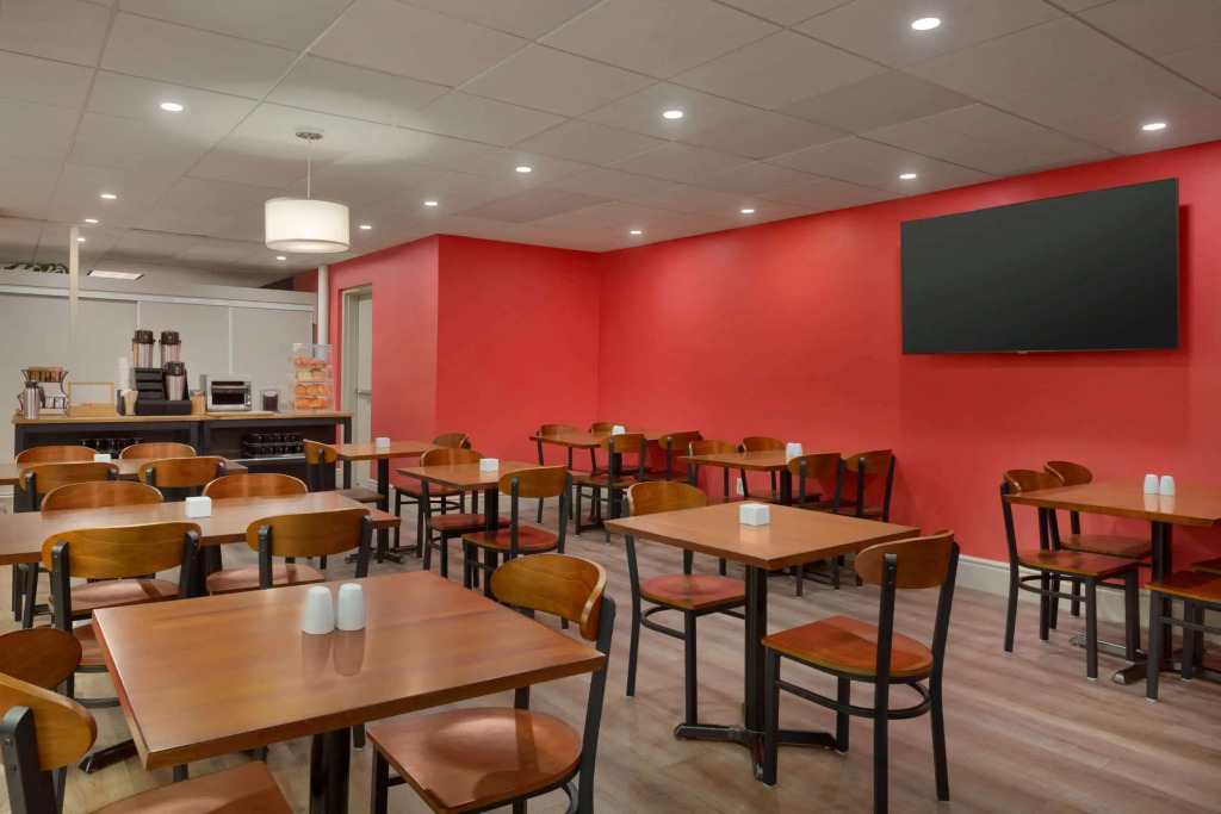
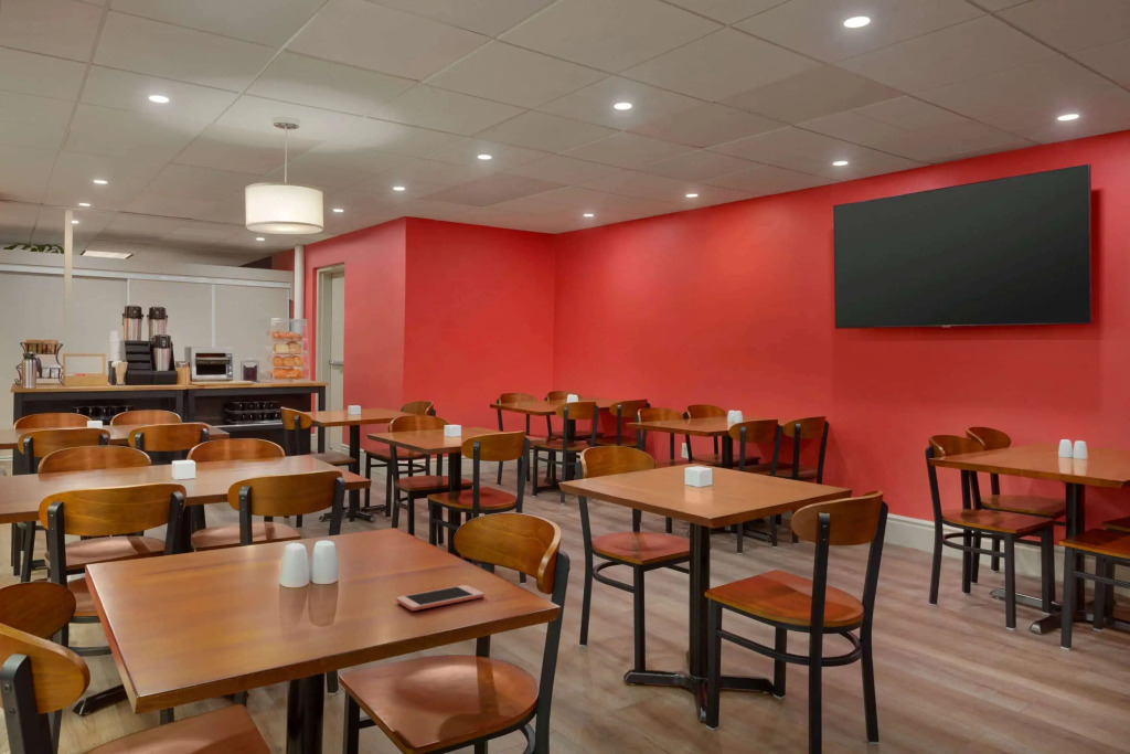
+ cell phone (440, 597)
